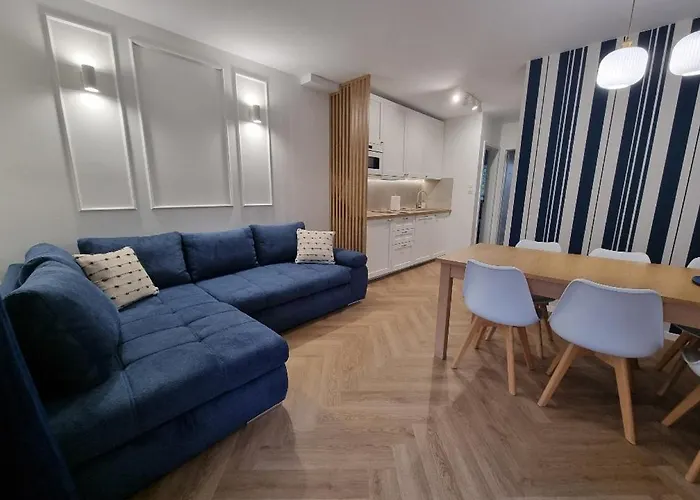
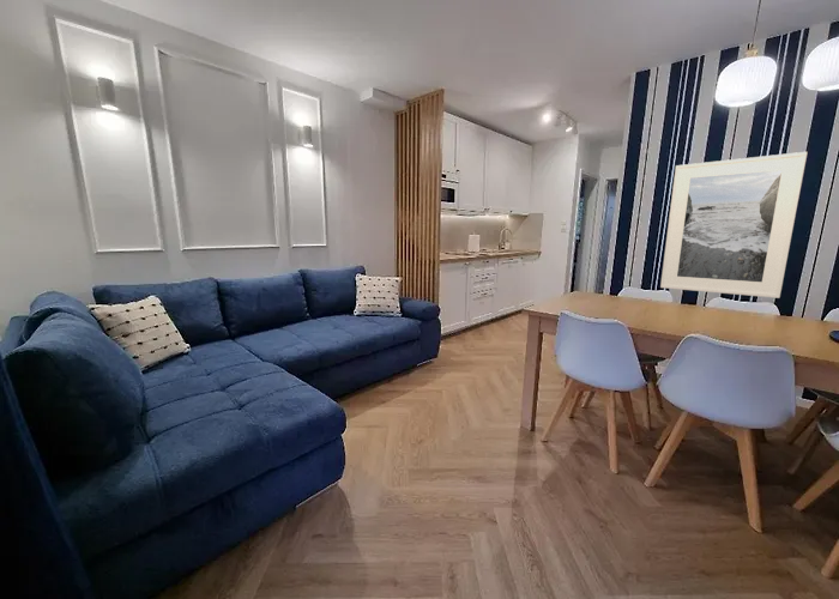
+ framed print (724, 228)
